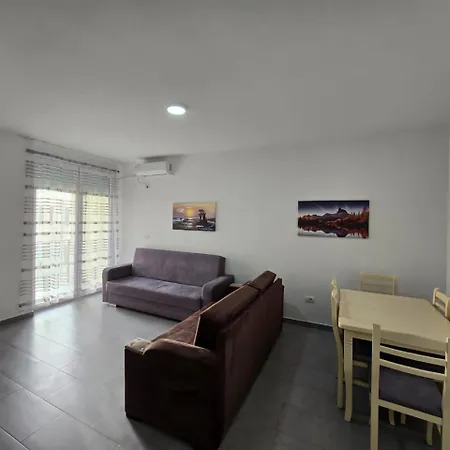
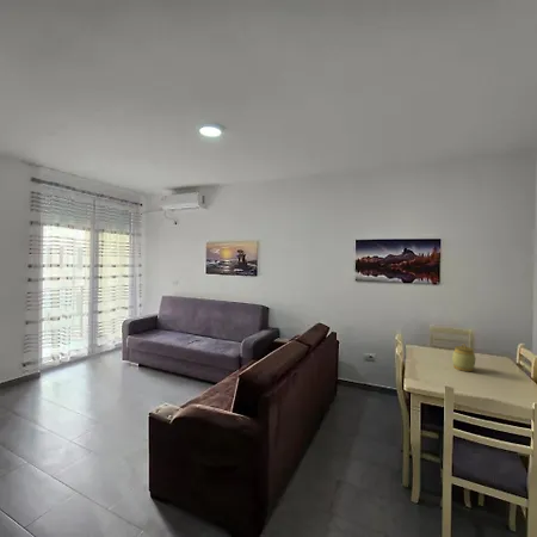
+ jar (463, 356)
